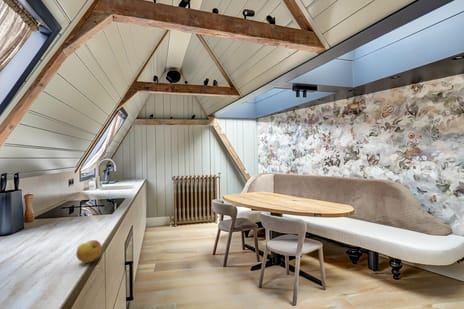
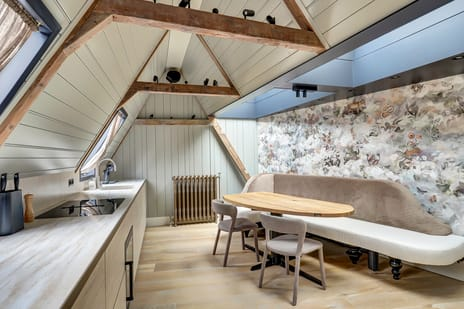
- fruit (89, 251)
